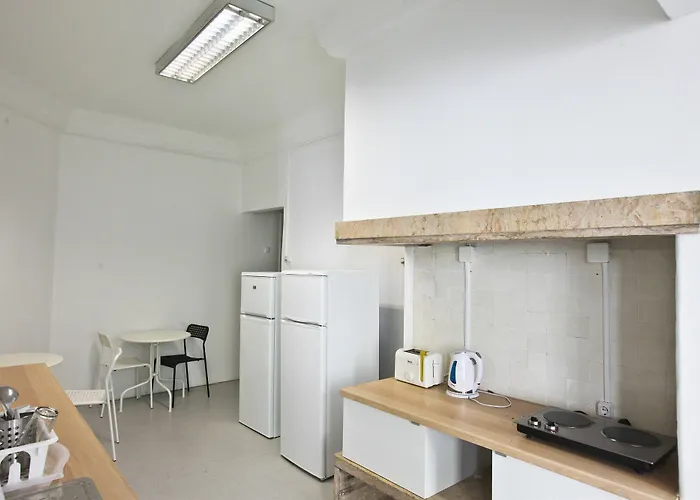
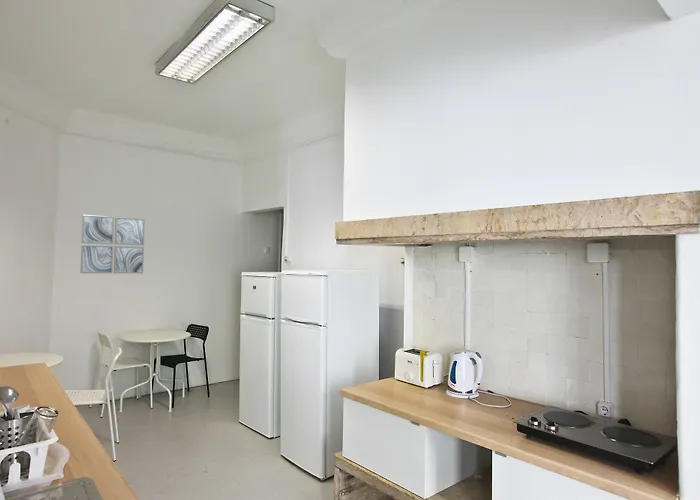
+ wall art (114, 246)
